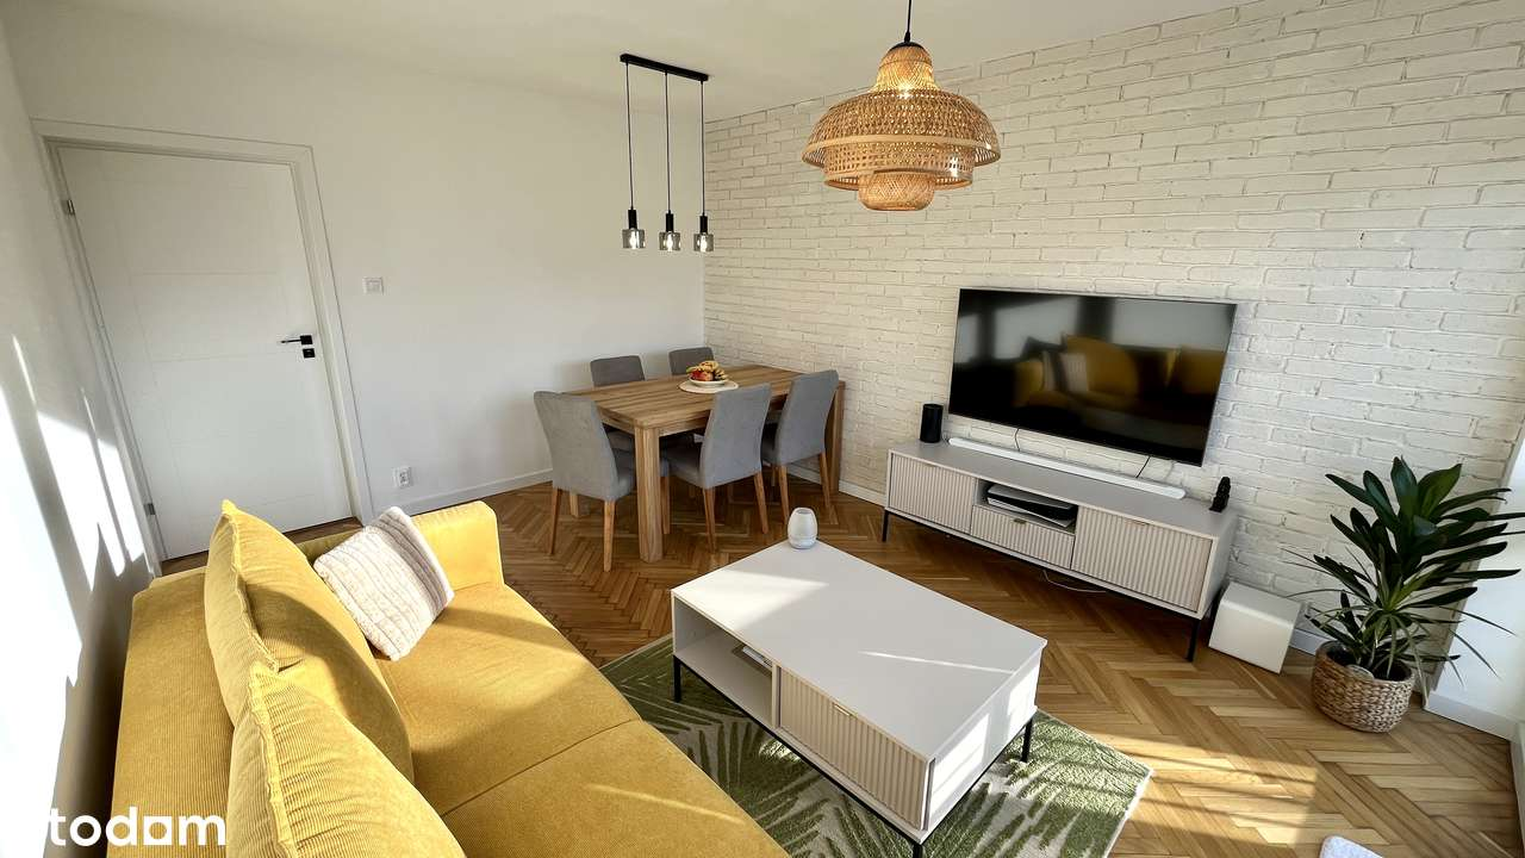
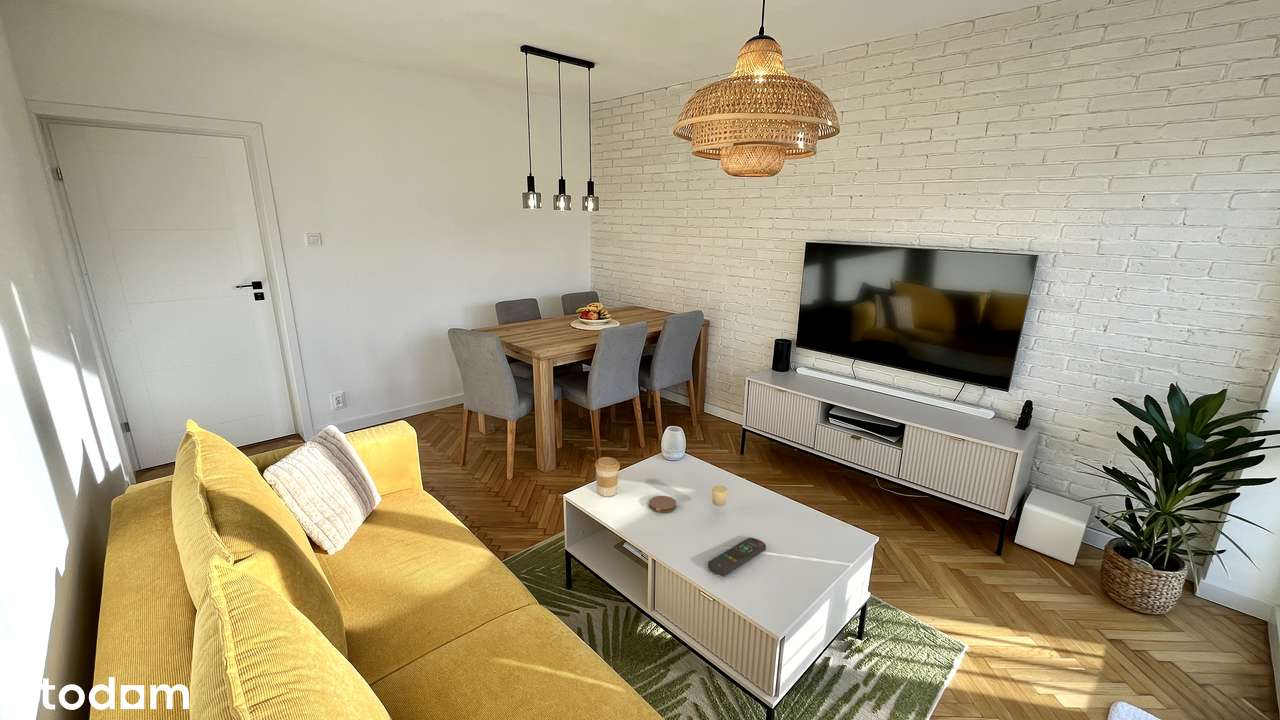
+ remote control (737, 555)
+ candle (719, 501)
+ coffee cup (607, 476)
+ coaster (662, 503)
